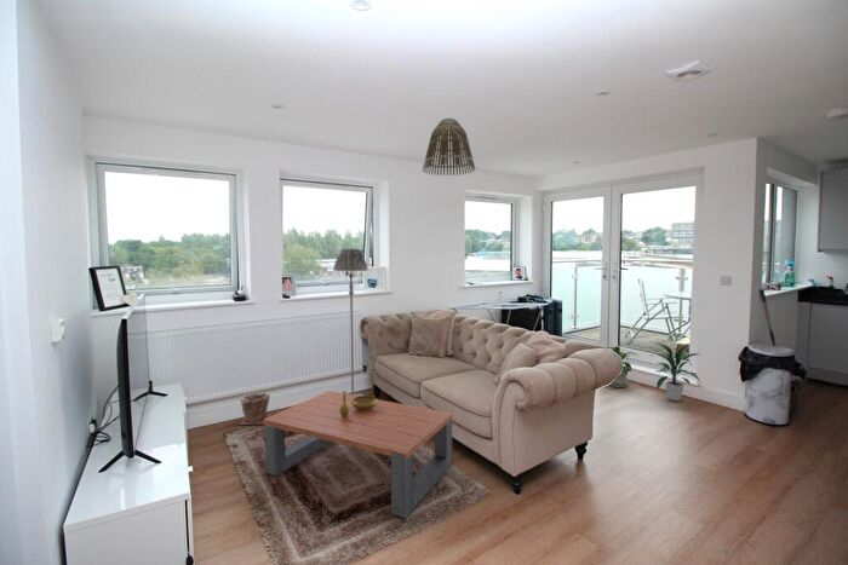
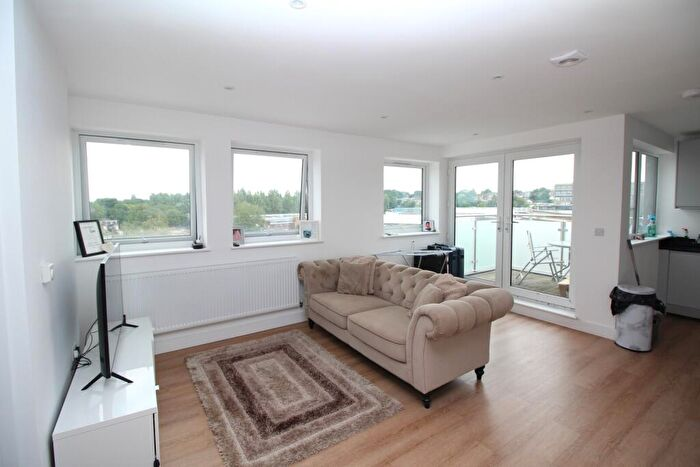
- floor lamp (351, 324)
- coffee table (360, 442)
- lamp shade (447, 145)
- indoor plant (672, 369)
- decorative bowl (357, 398)
- plant pot (254, 407)
- house plant (623, 363)
